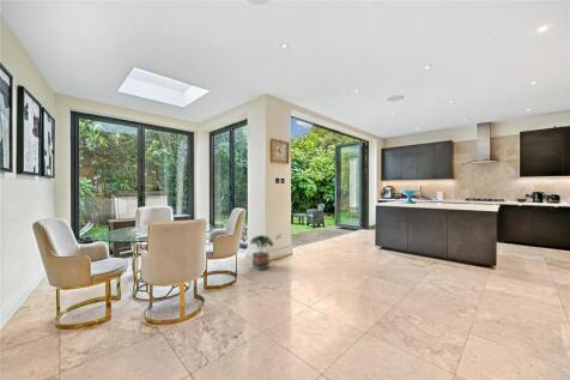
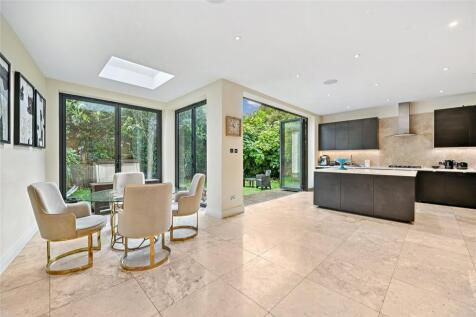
- potted tree (260, 251)
